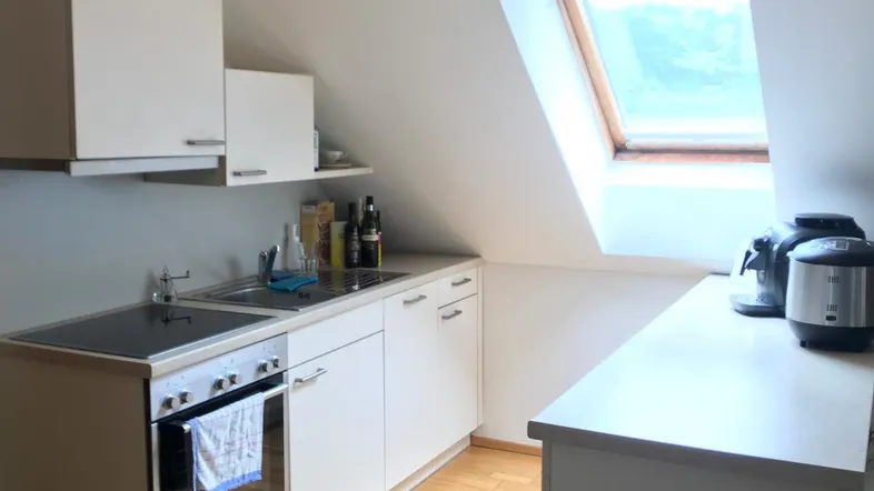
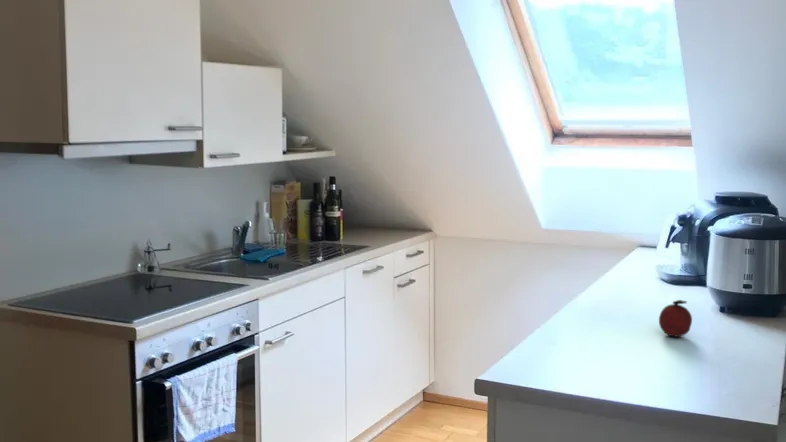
+ fruit (675, 317)
